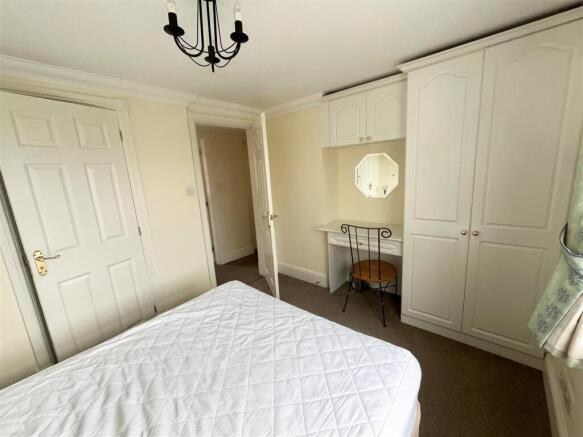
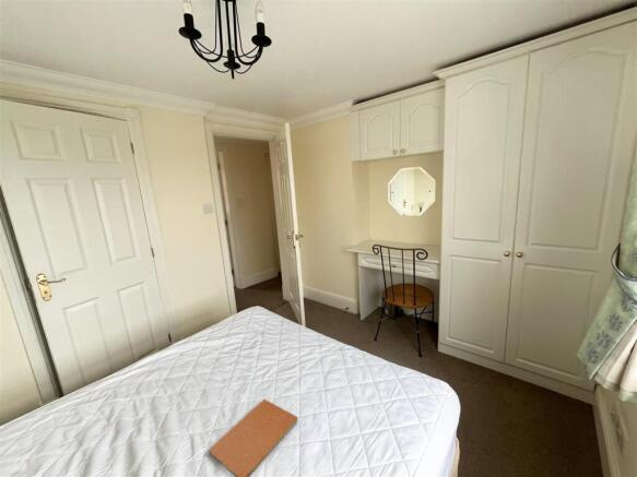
+ book (255, 433)
